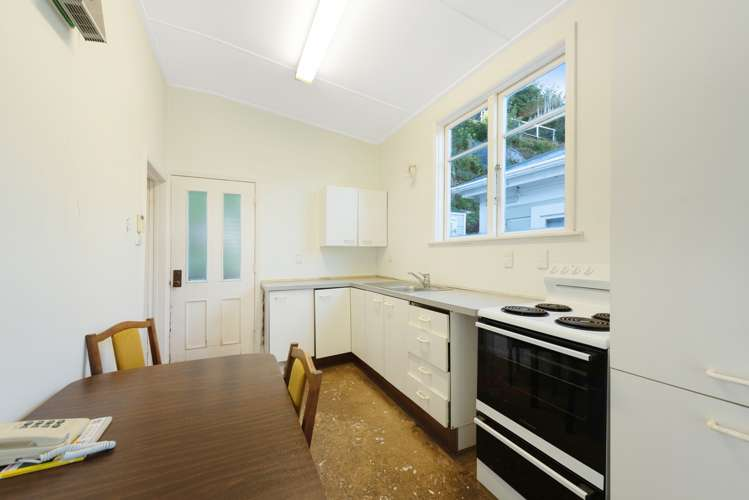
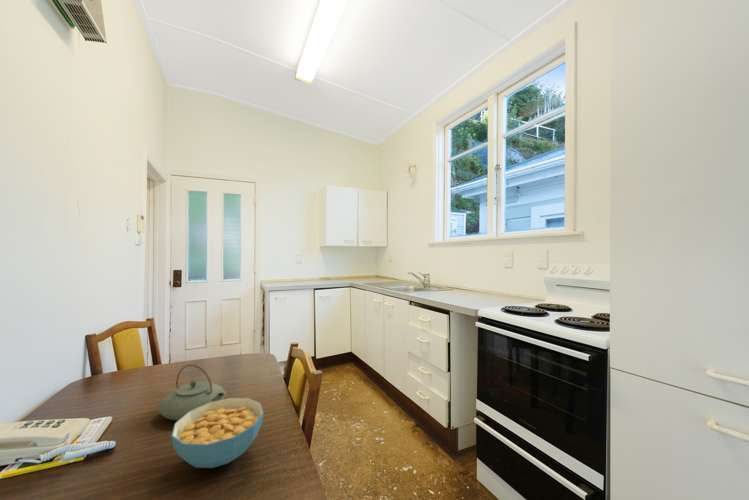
+ cereal bowl (220, 437)
+ teapot (196, 387)
